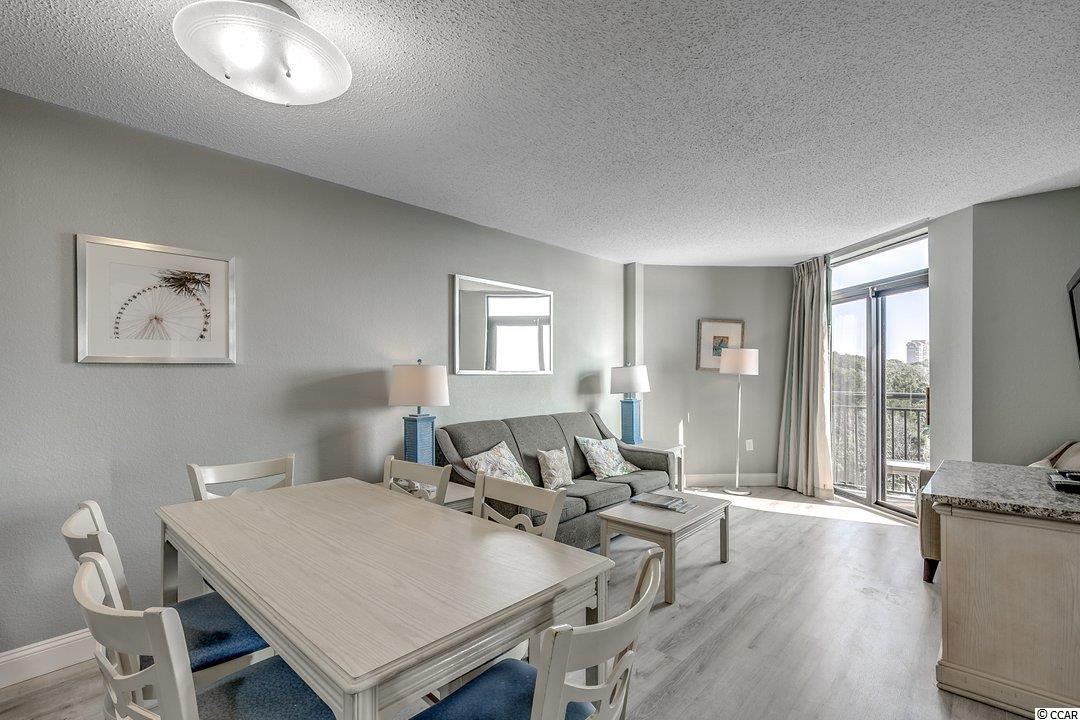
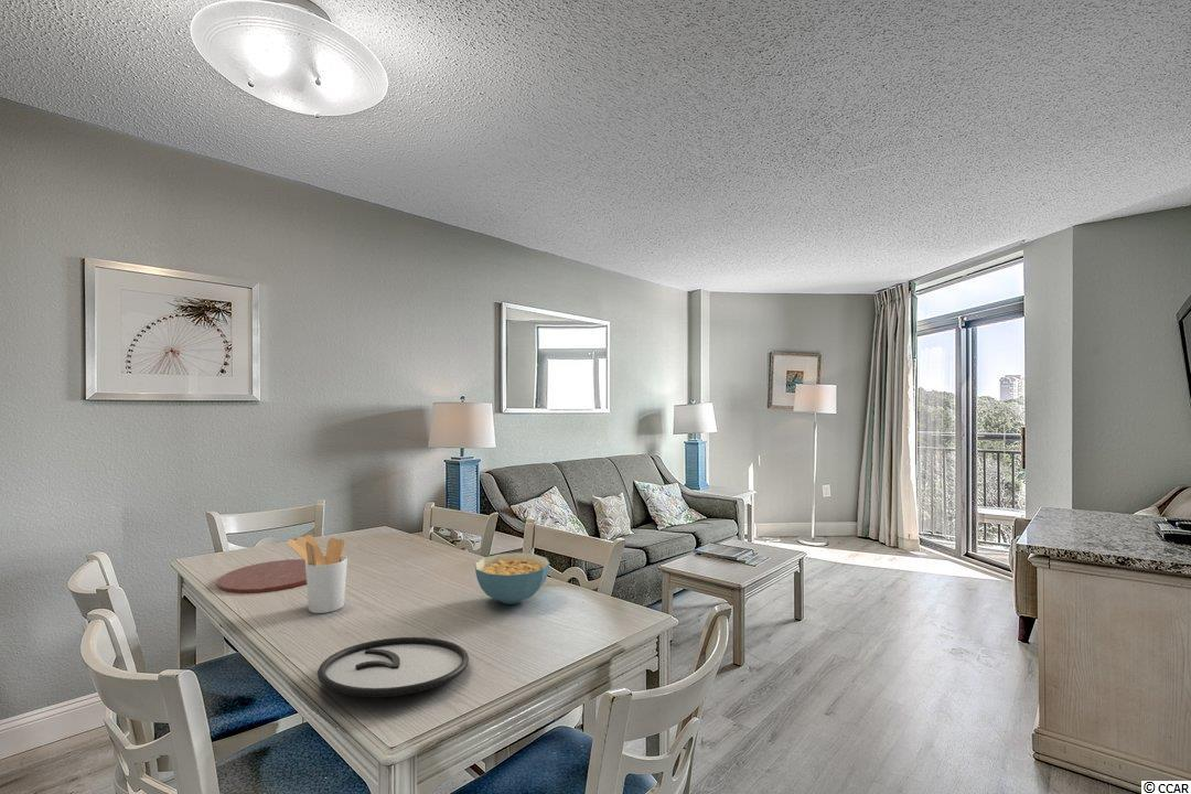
+ cereal bowl (512, 581)
+ plate (273, 575)
+ plate (396, 663)
+ utensil holder (318, 570)
